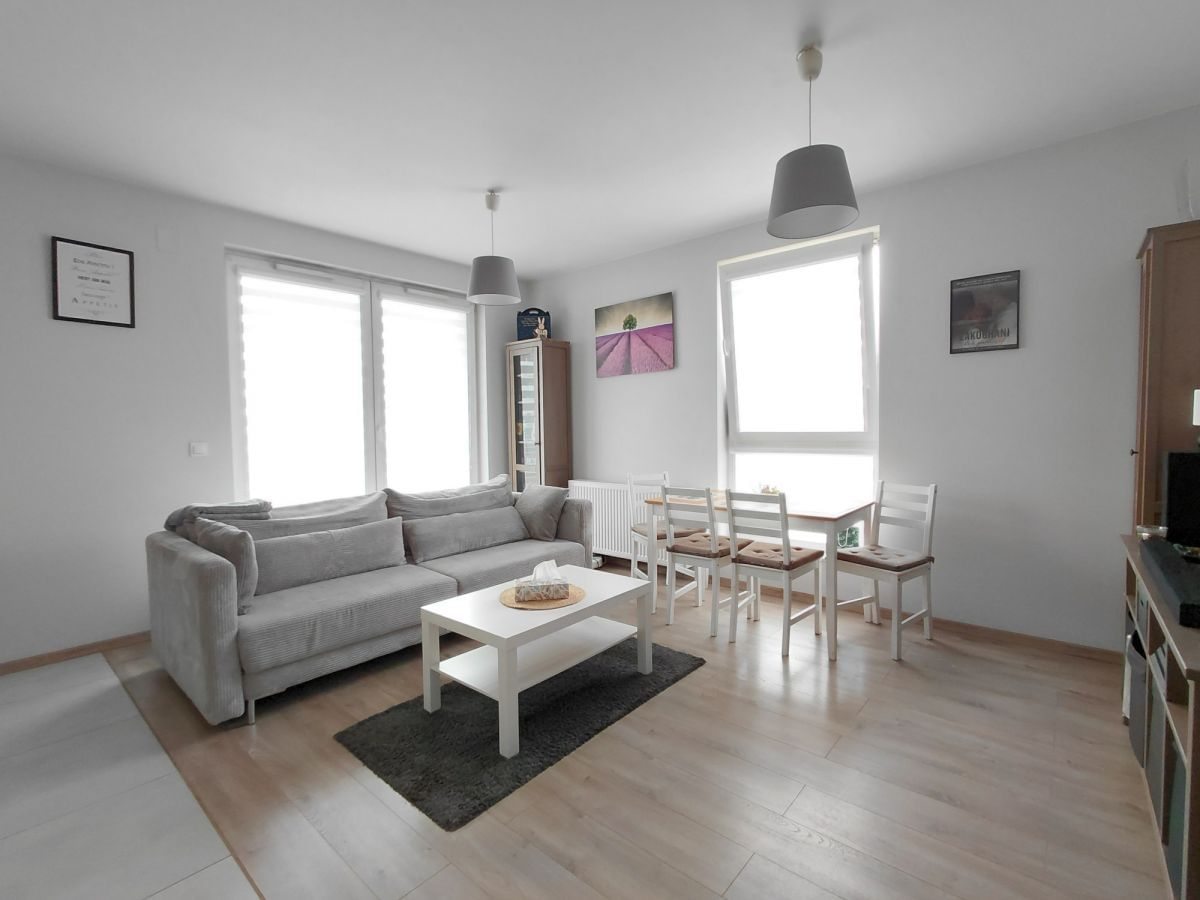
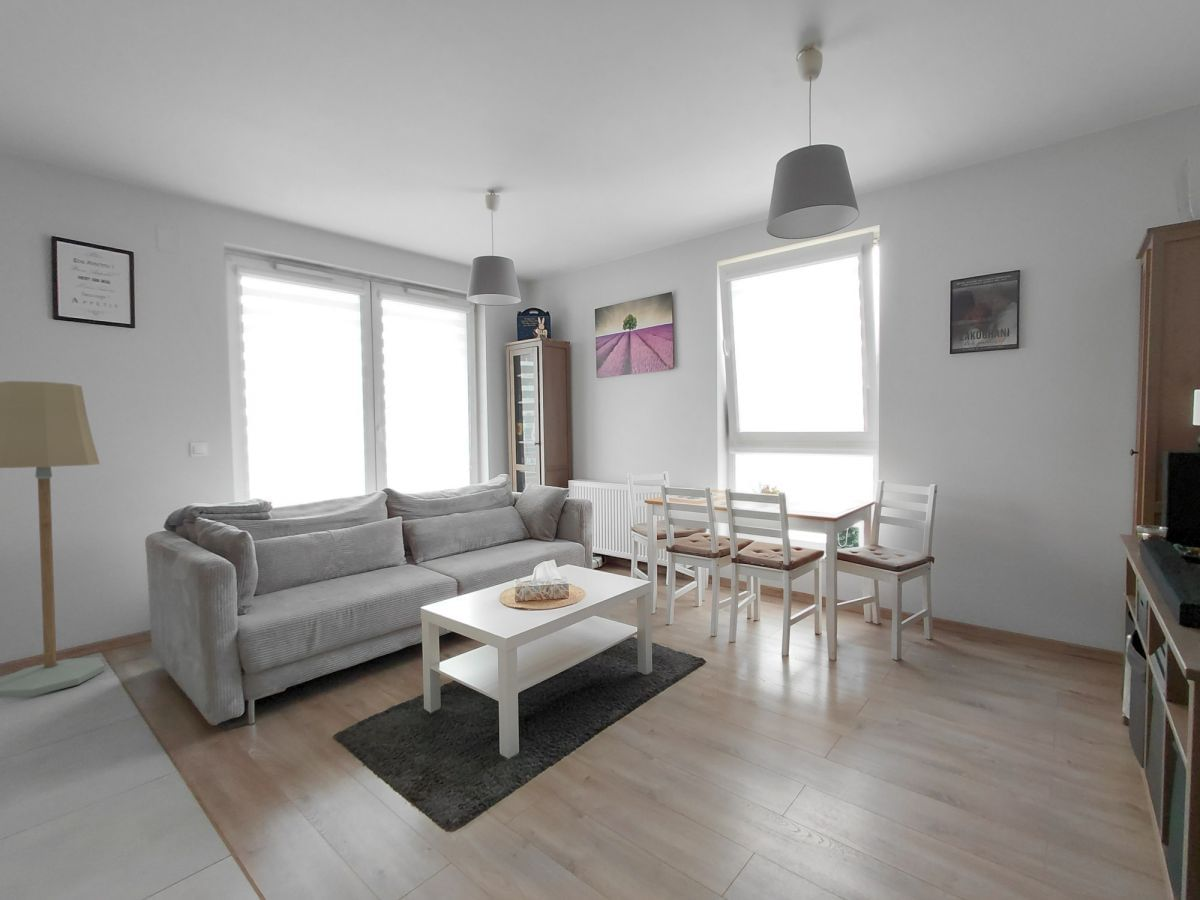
+ floor lamp (45, 532)
